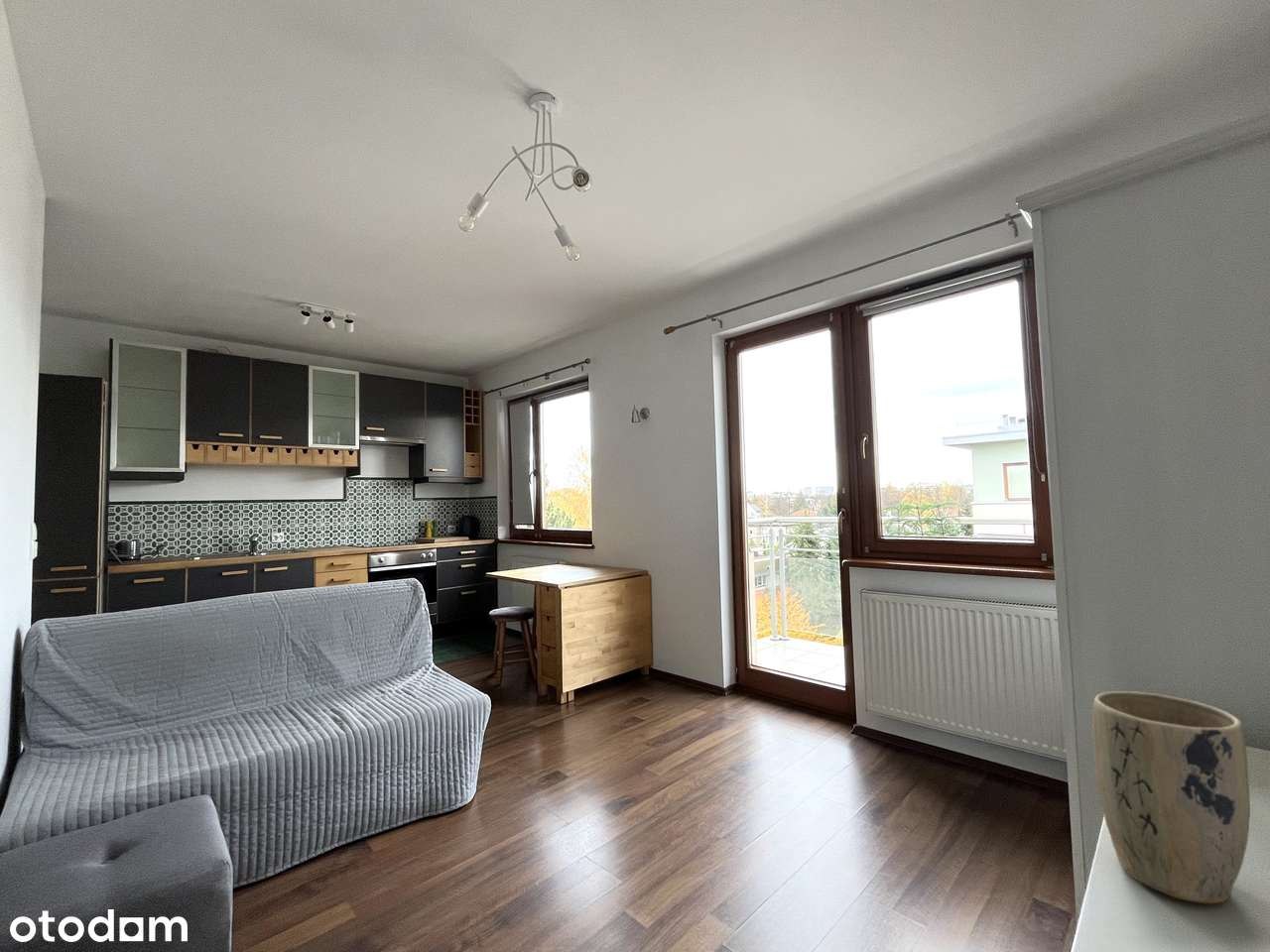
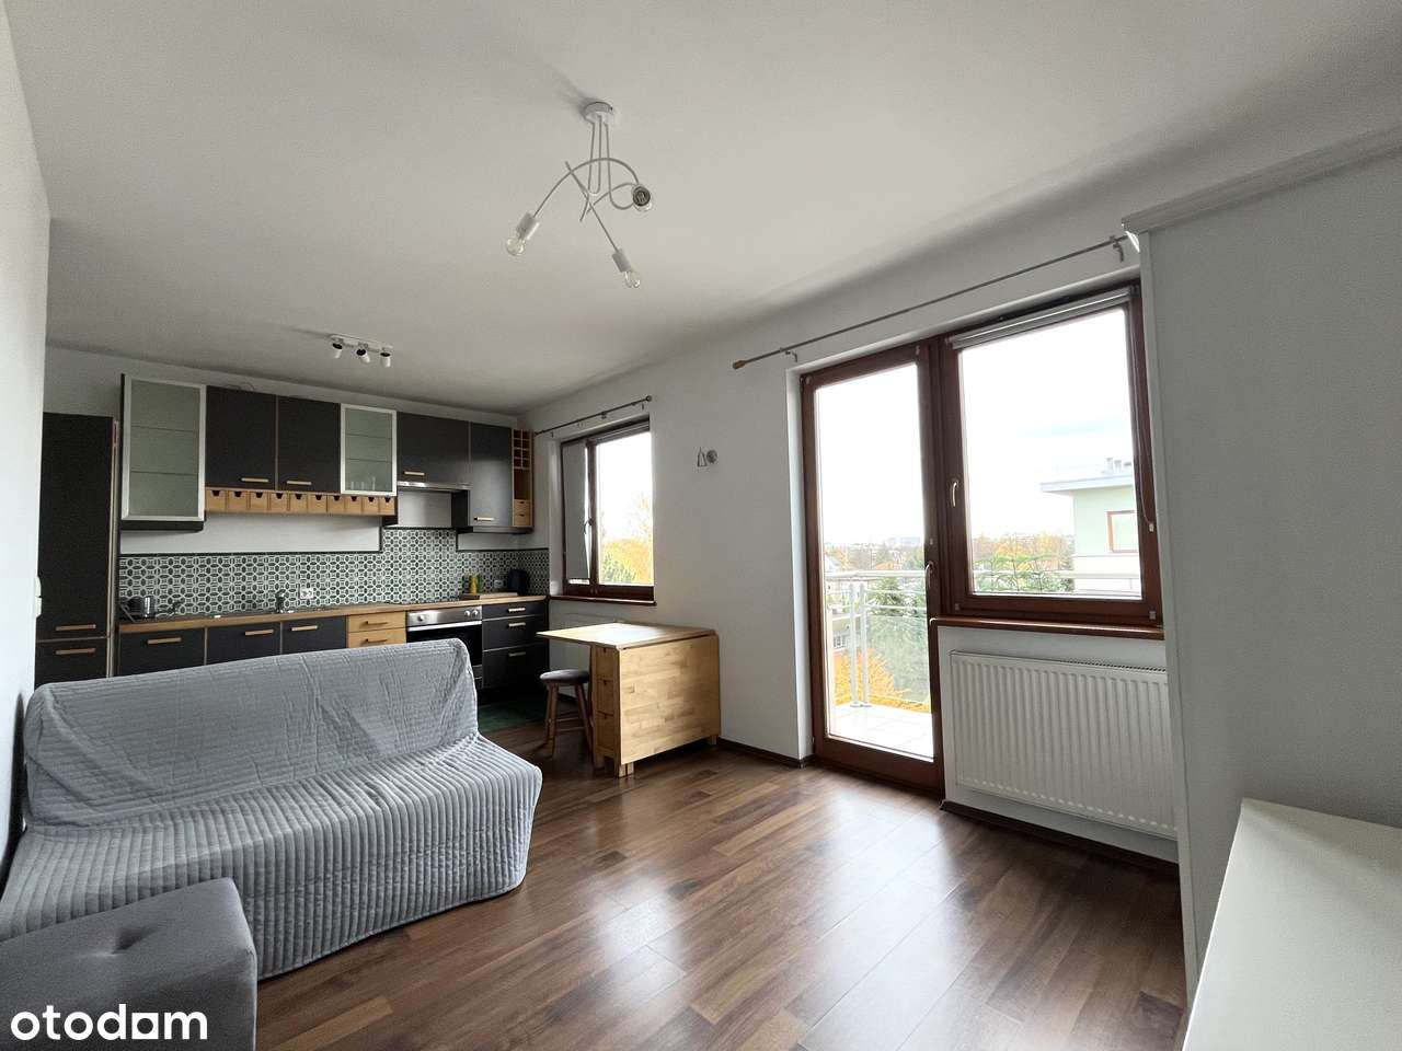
- plant pot (1168, 792)
